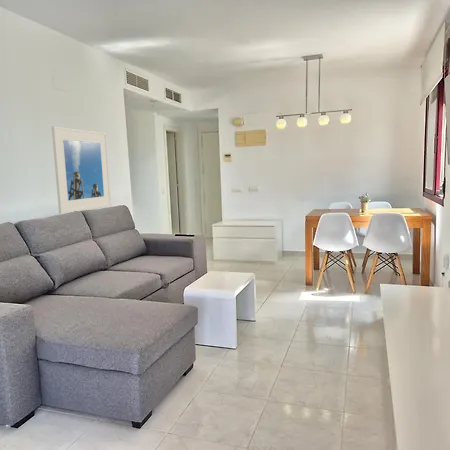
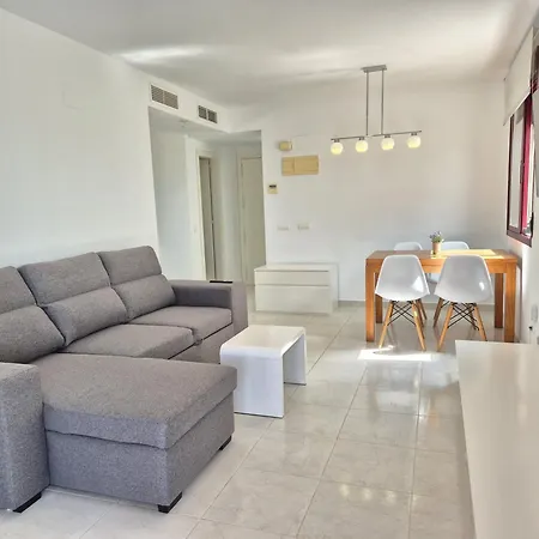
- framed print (84, 170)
